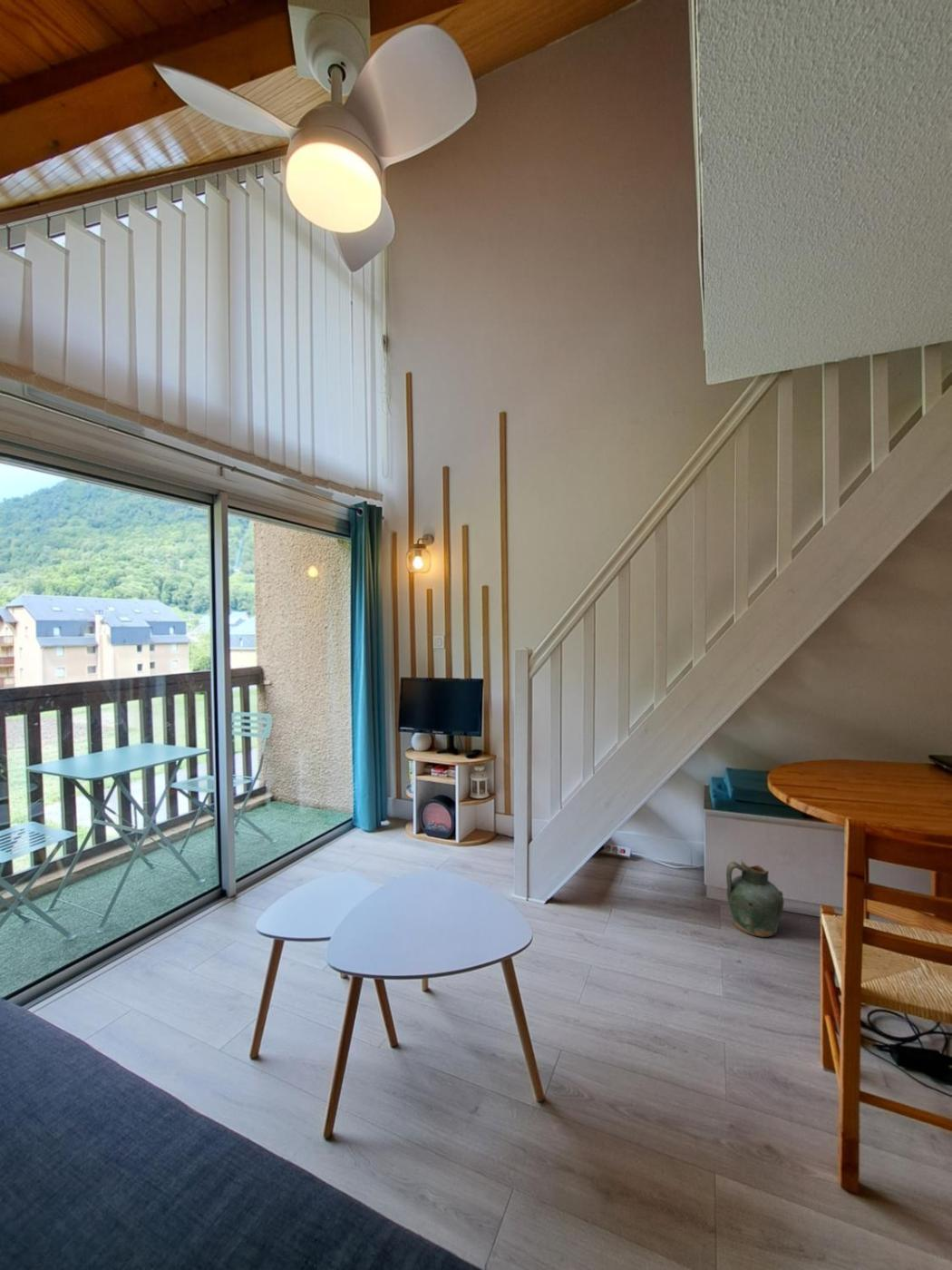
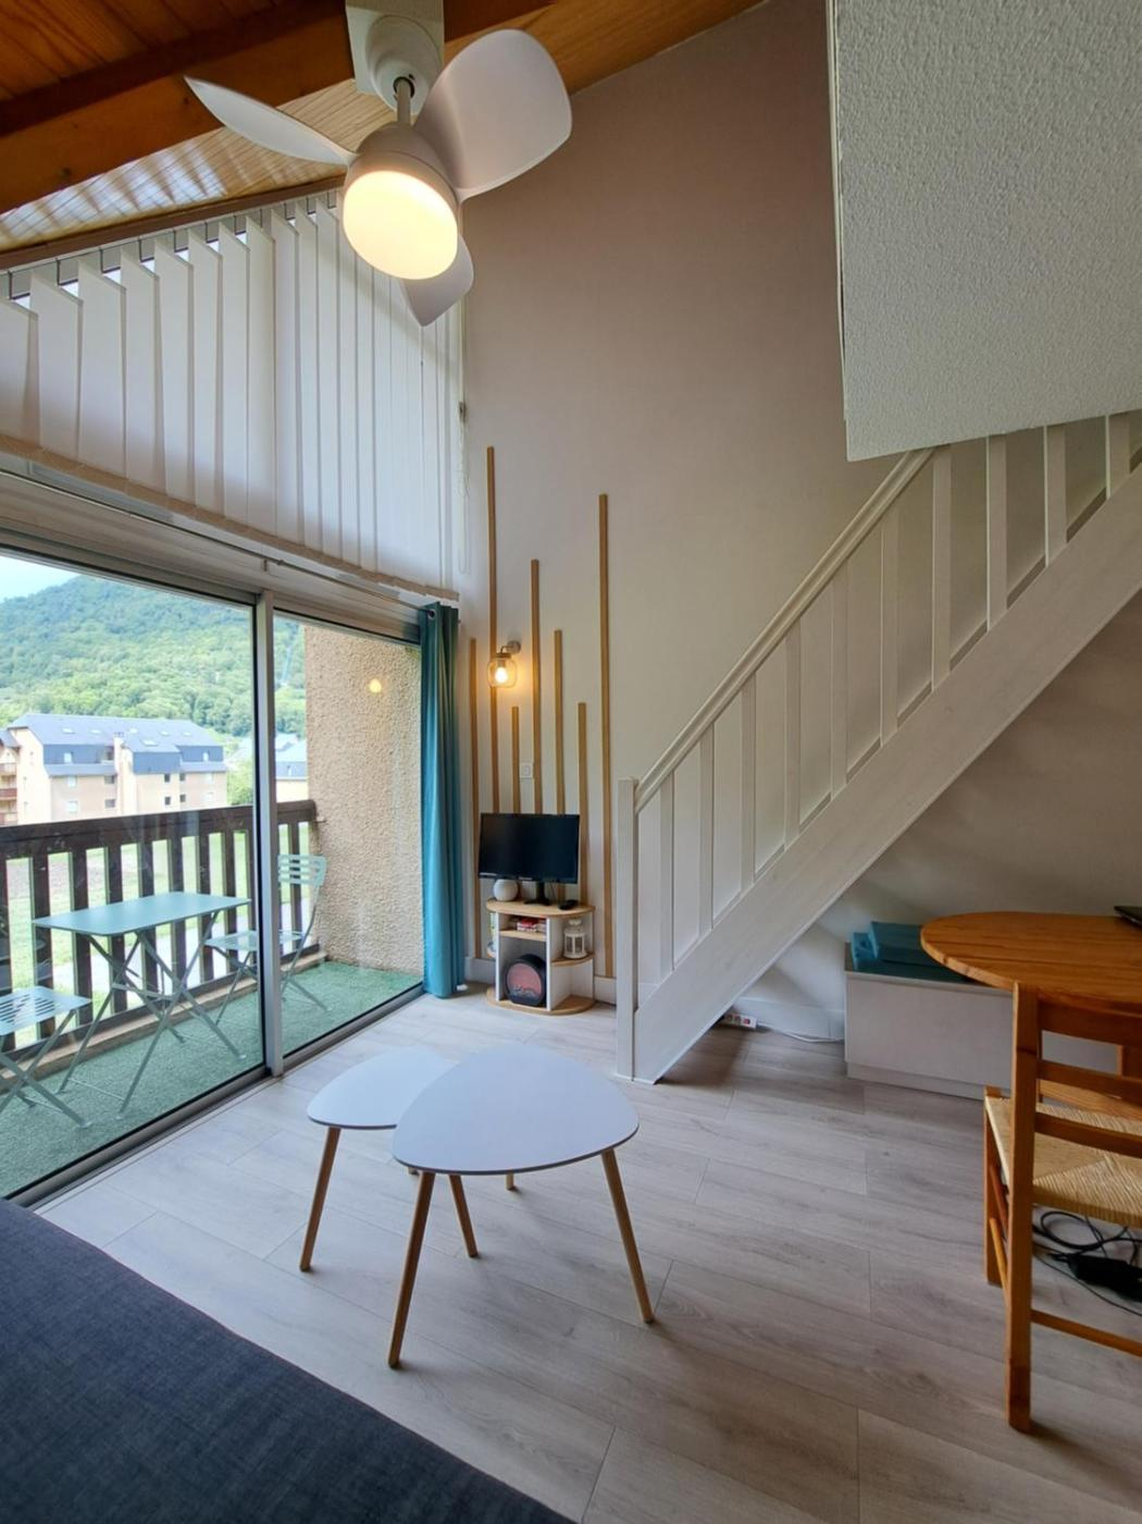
- ceramic jug (753, 894)
